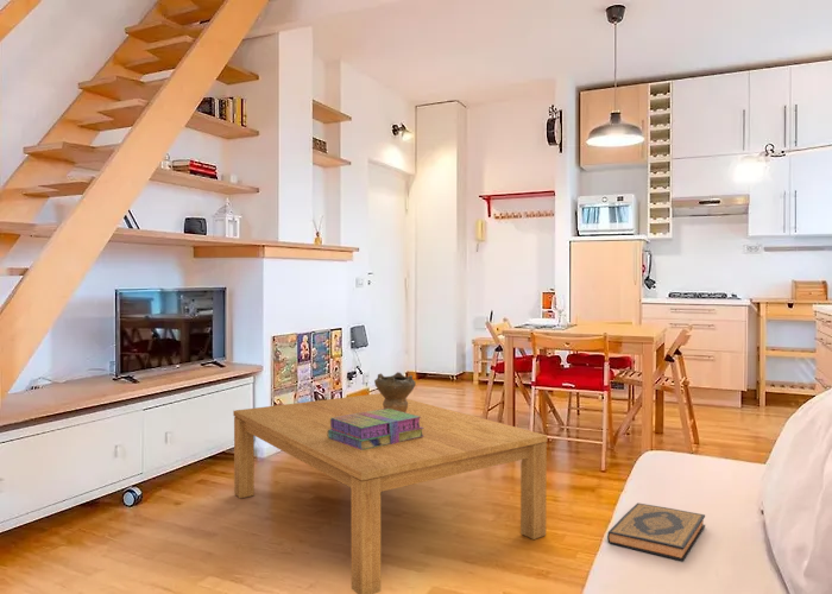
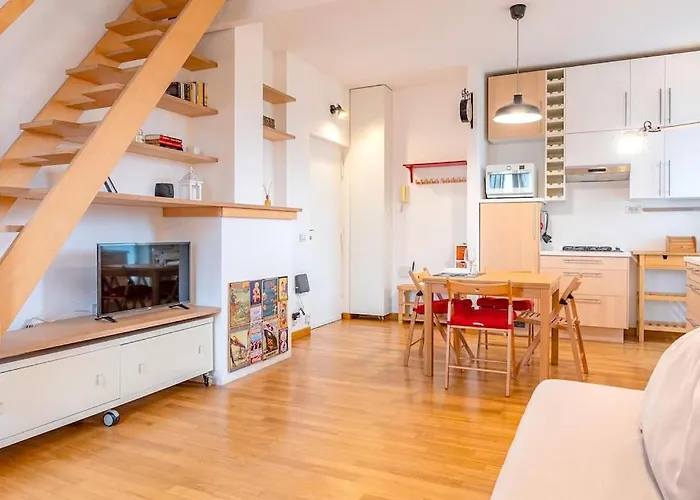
- hardback book (657, 527)
- stack of books (376, 426)
- coffee table (376, 467)
- decorative bowl (395, 394)
